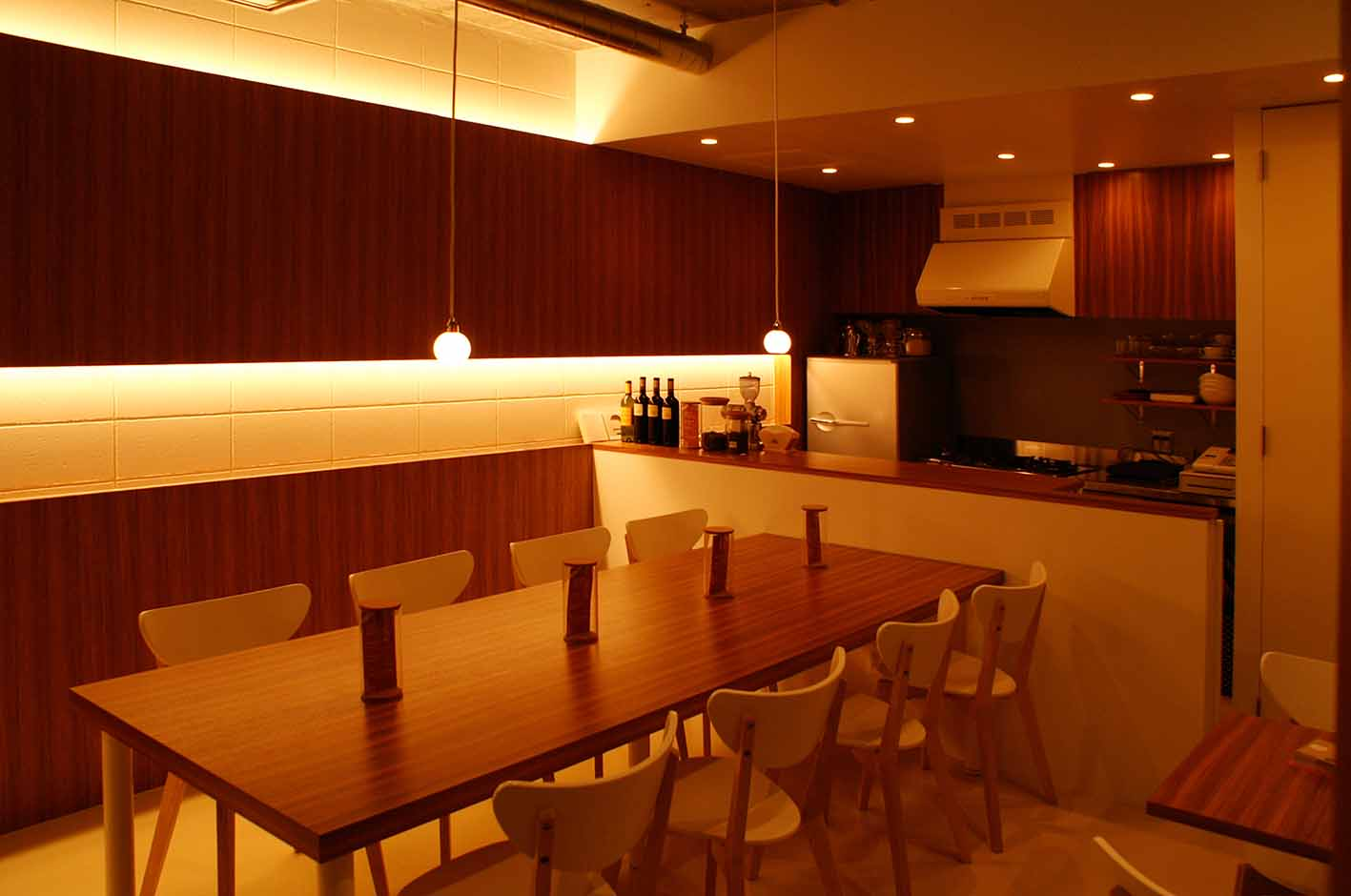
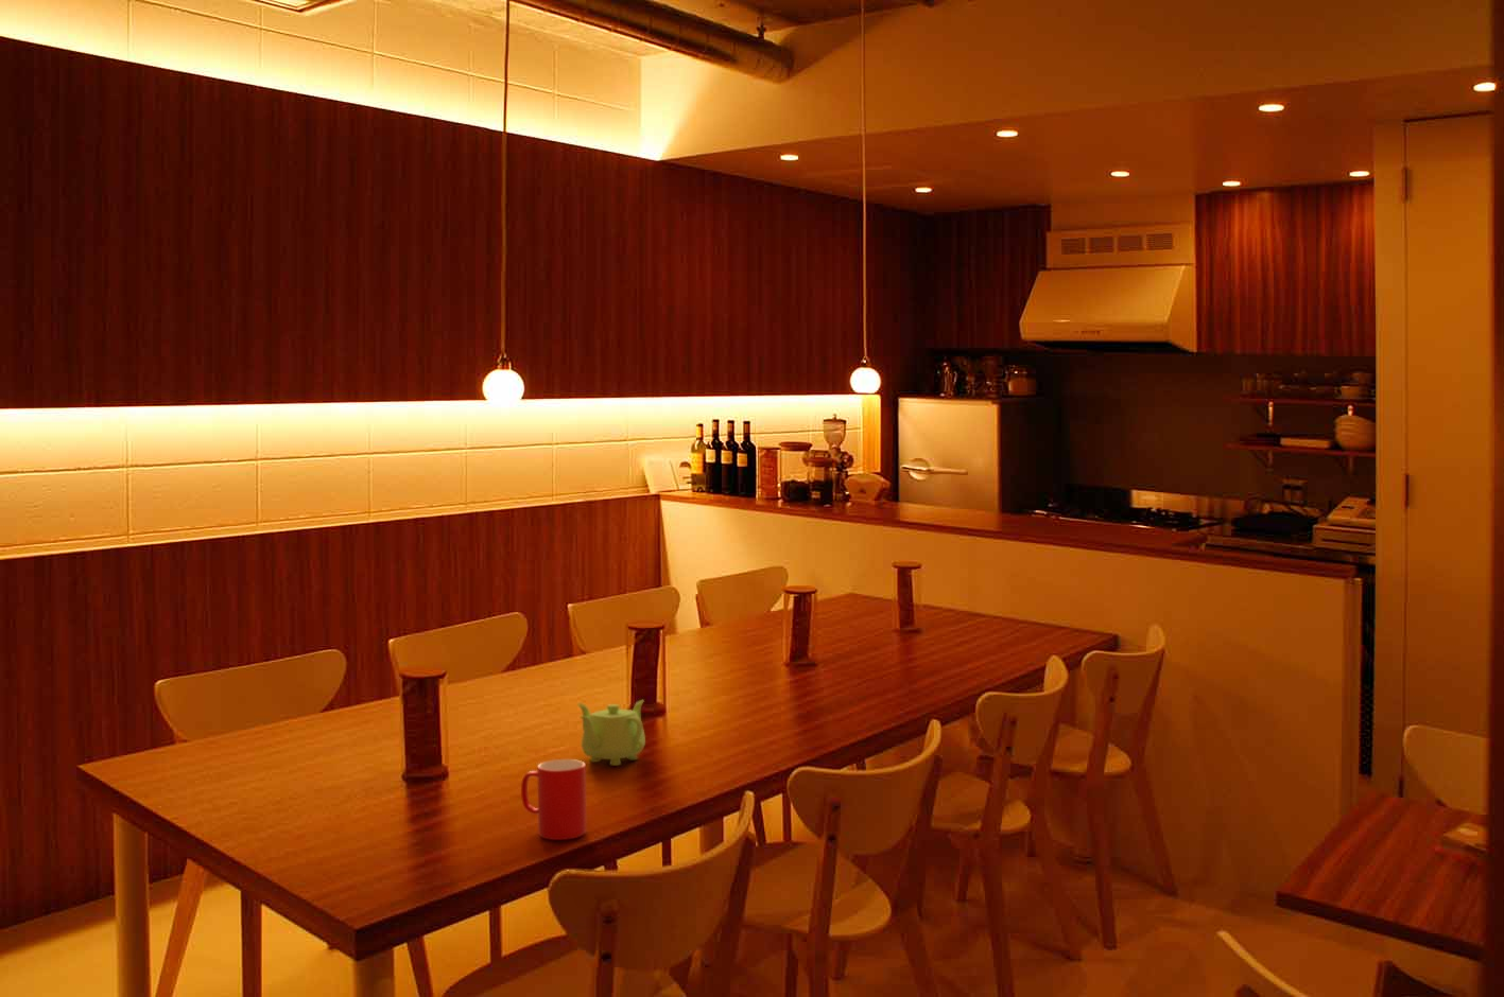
+ cup (556, 797)
+ teapot (609, 731)
